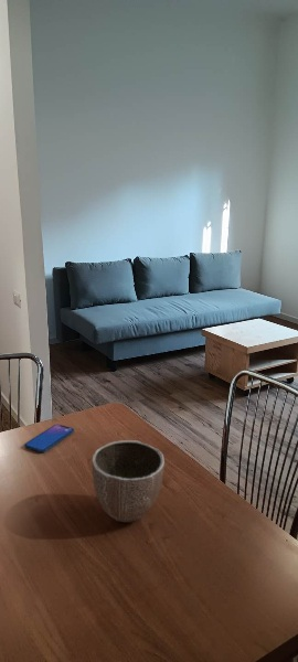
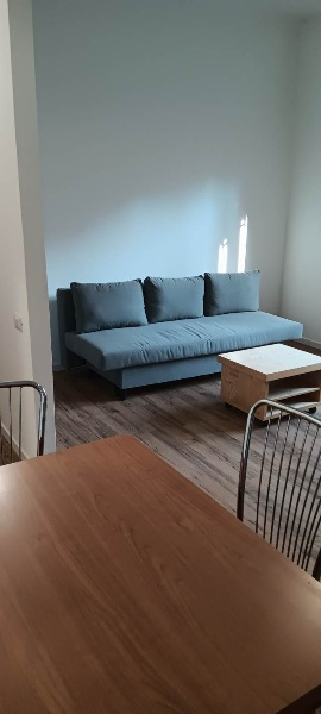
- smartphone (50, 437)
- decorative bowl (127, 487)
